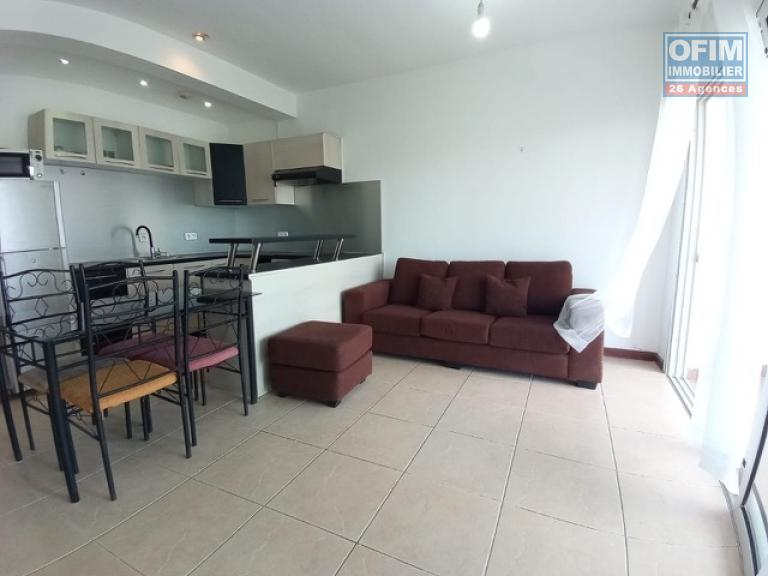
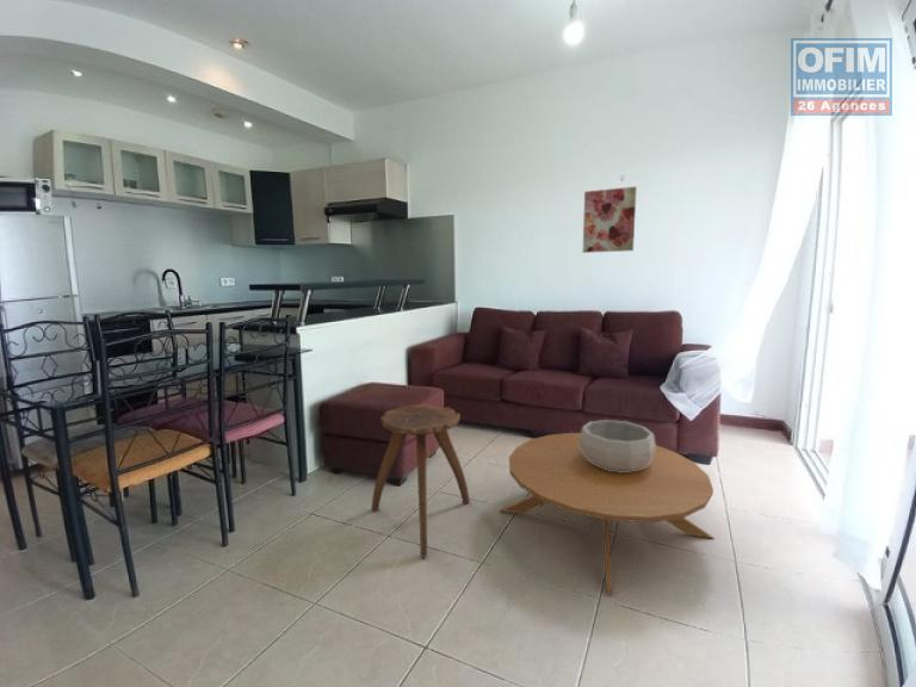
+ coffee table (601, 494)
+ wall art (608, 221)
+ stool (417, 474)
+ decorative bowl (615, 445)
